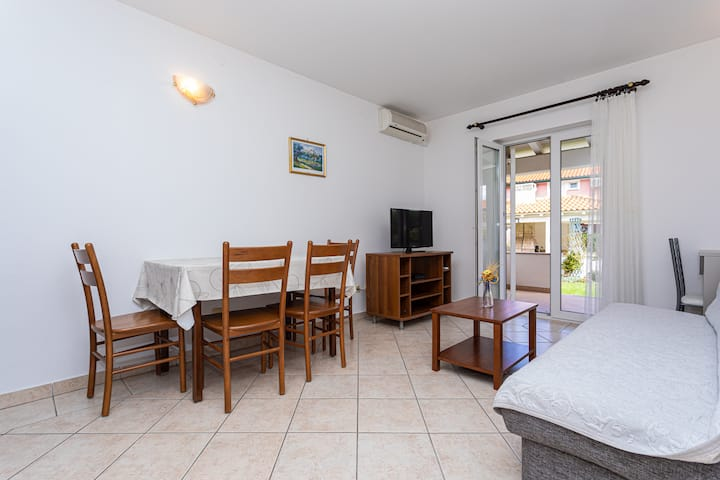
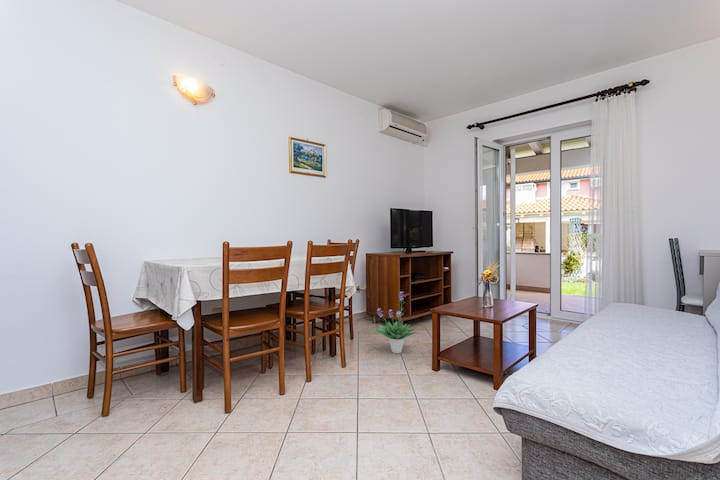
+ potted plant (396, 321)
